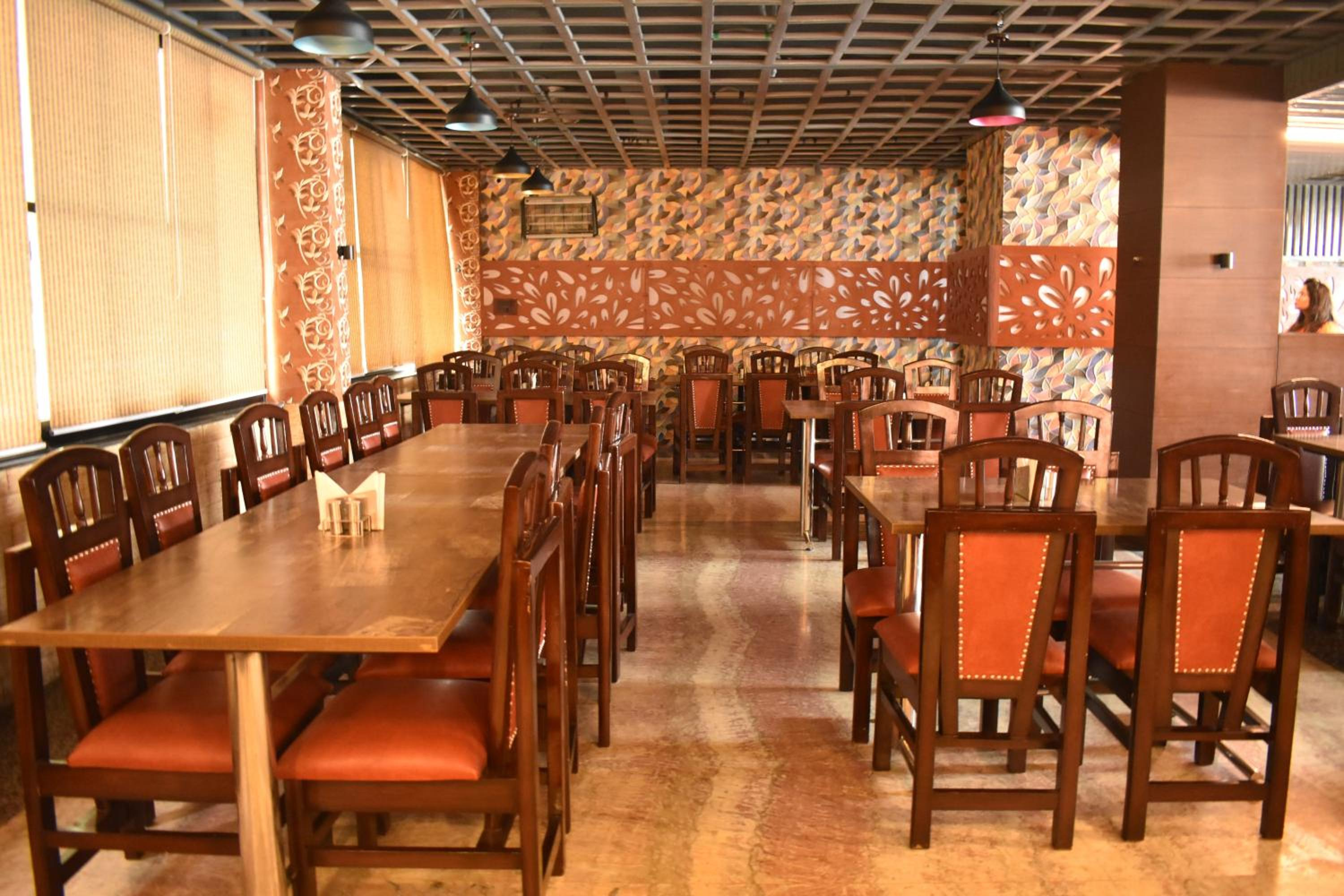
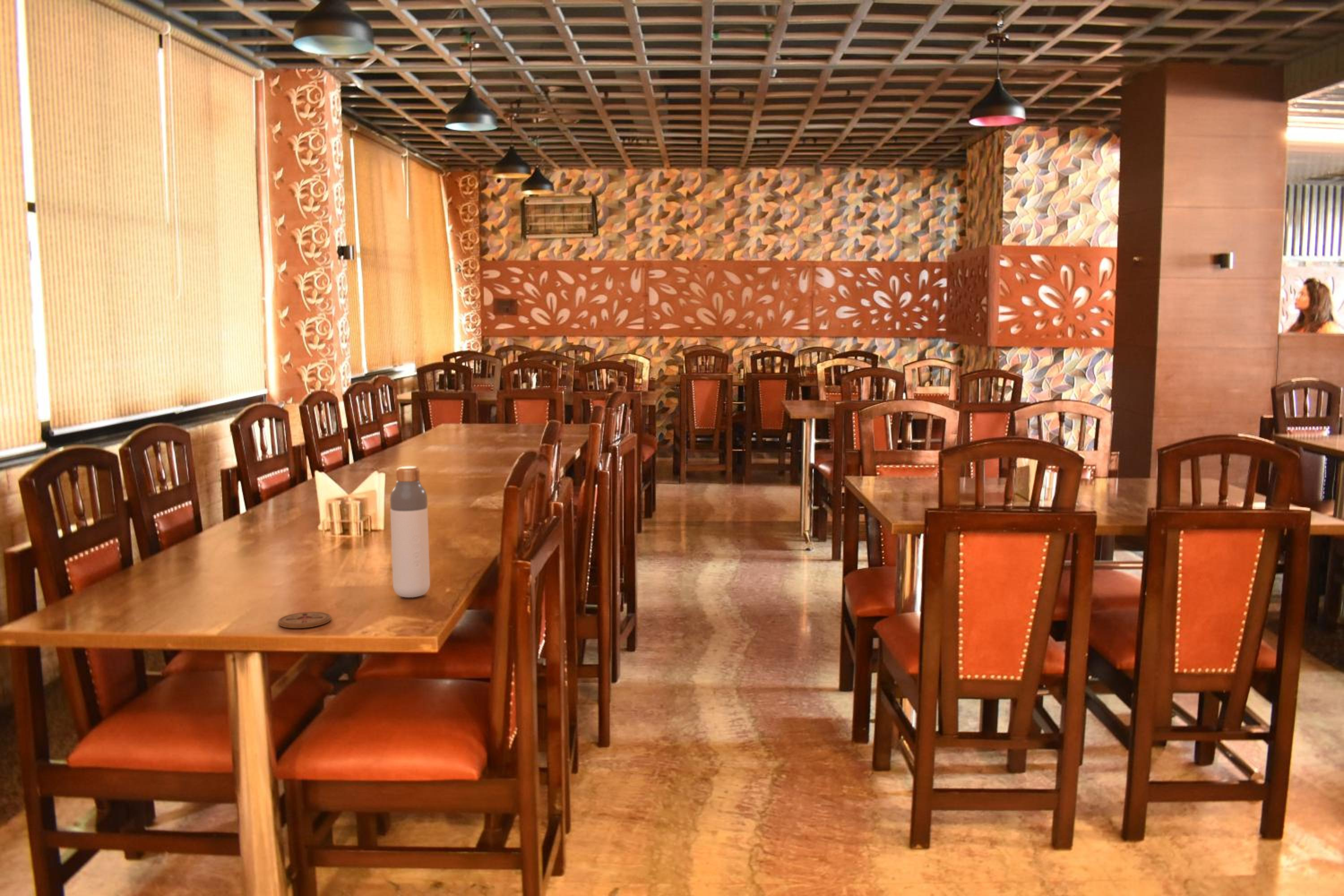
+ coaster (305, 620)
+ bottle (409, 531)
